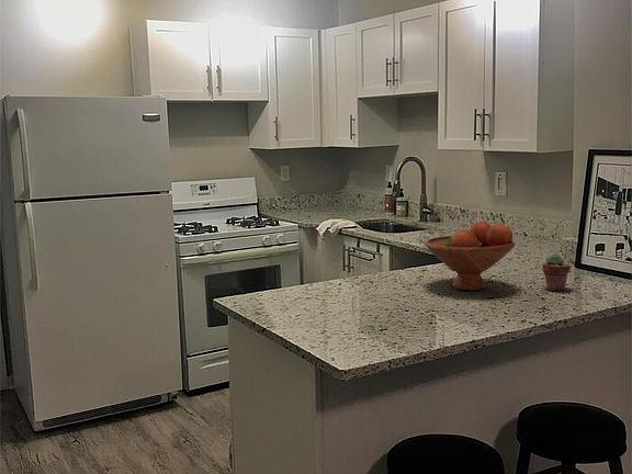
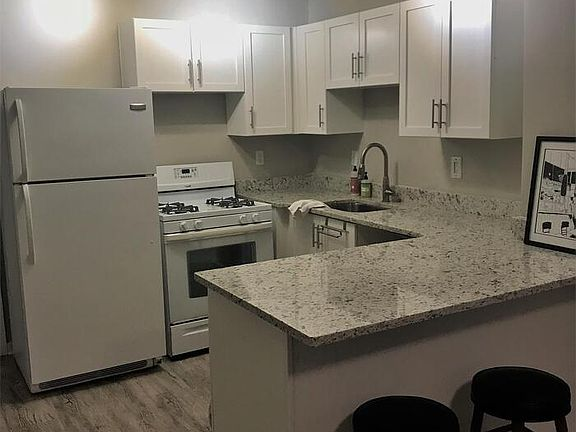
- fruit bowl (469, 256)
- potted succulent (555, 271)
